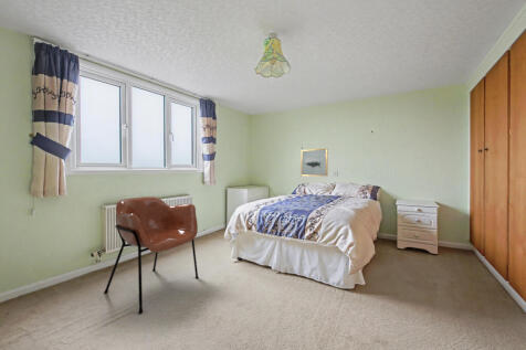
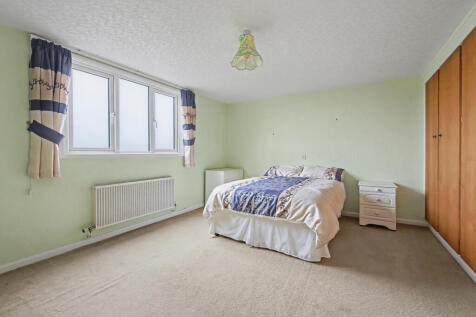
- wall art (314, 162)
- armchair (154, 243)
